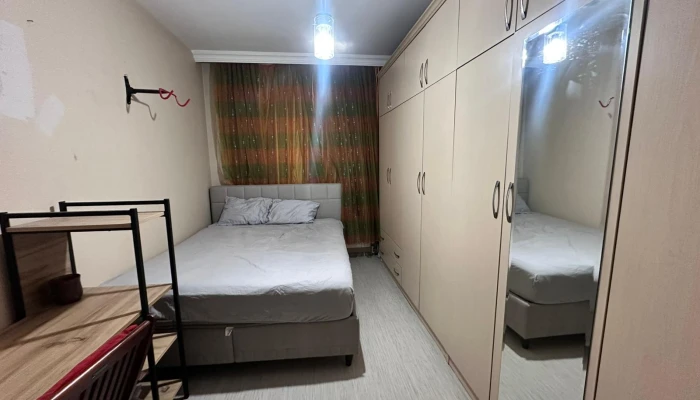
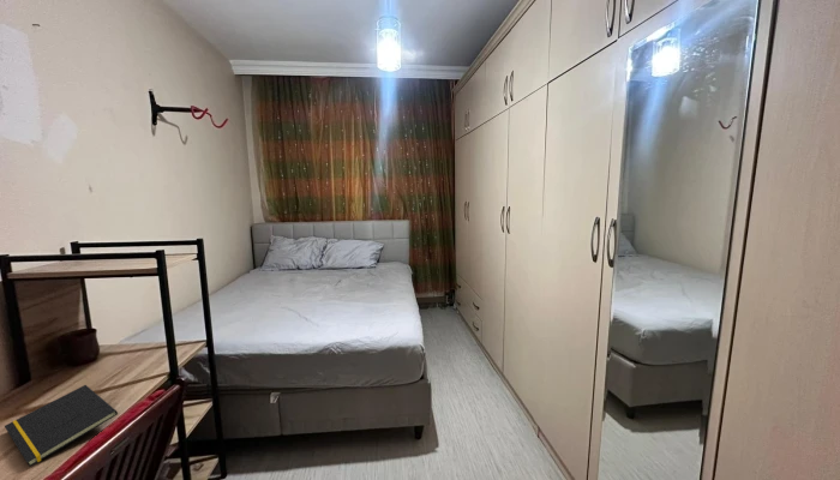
+ notepad (61, 420)
